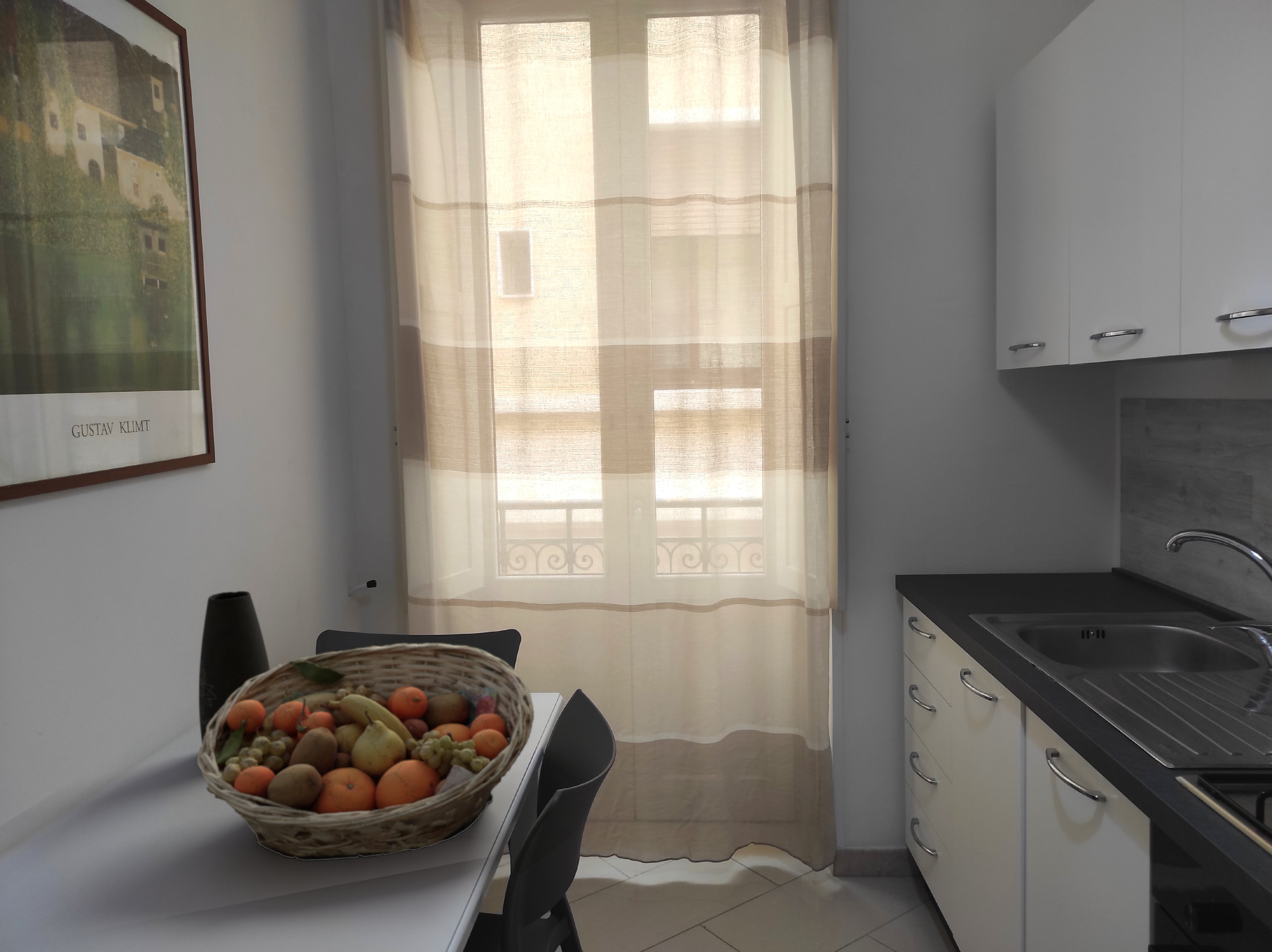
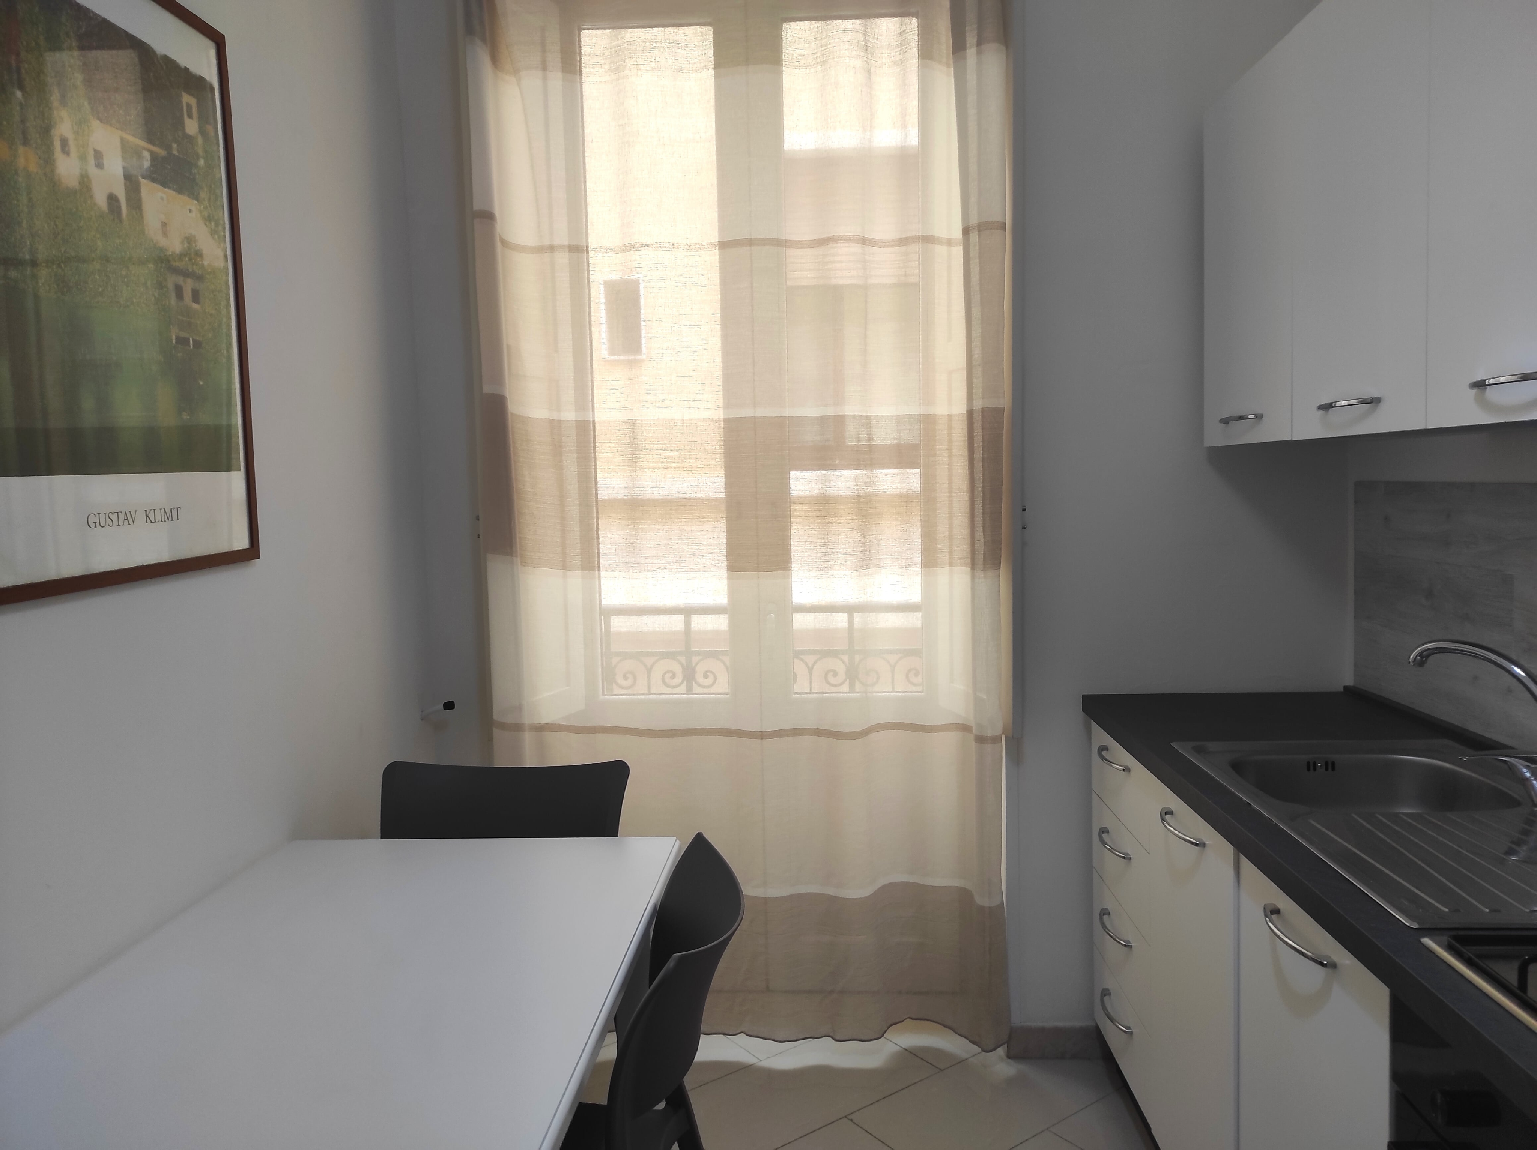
- vase (235, 673)
- fruit basket (374, 744)
